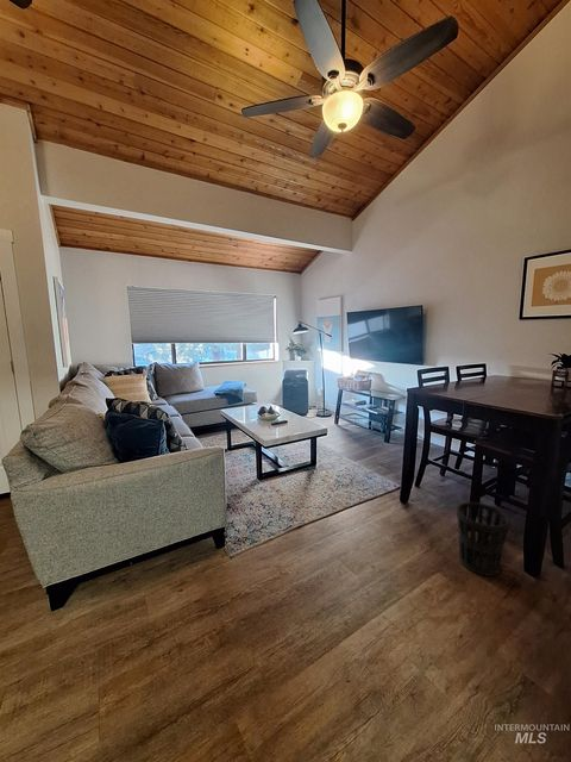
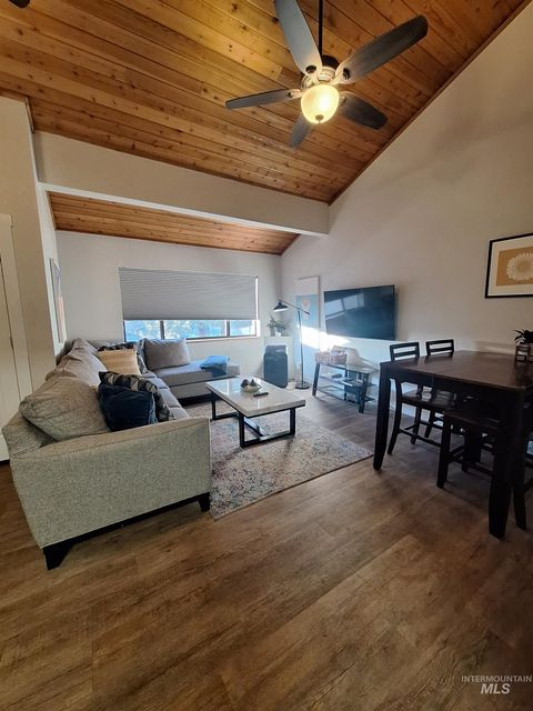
- wastebasket (481, 538)
